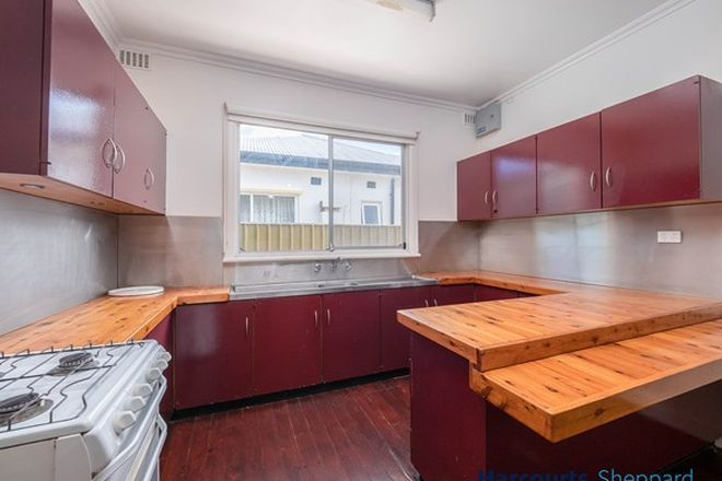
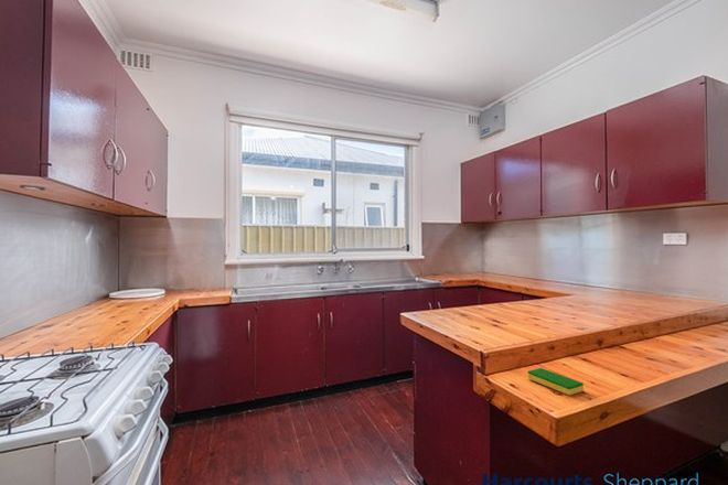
+ dish sponge (554, 380)
